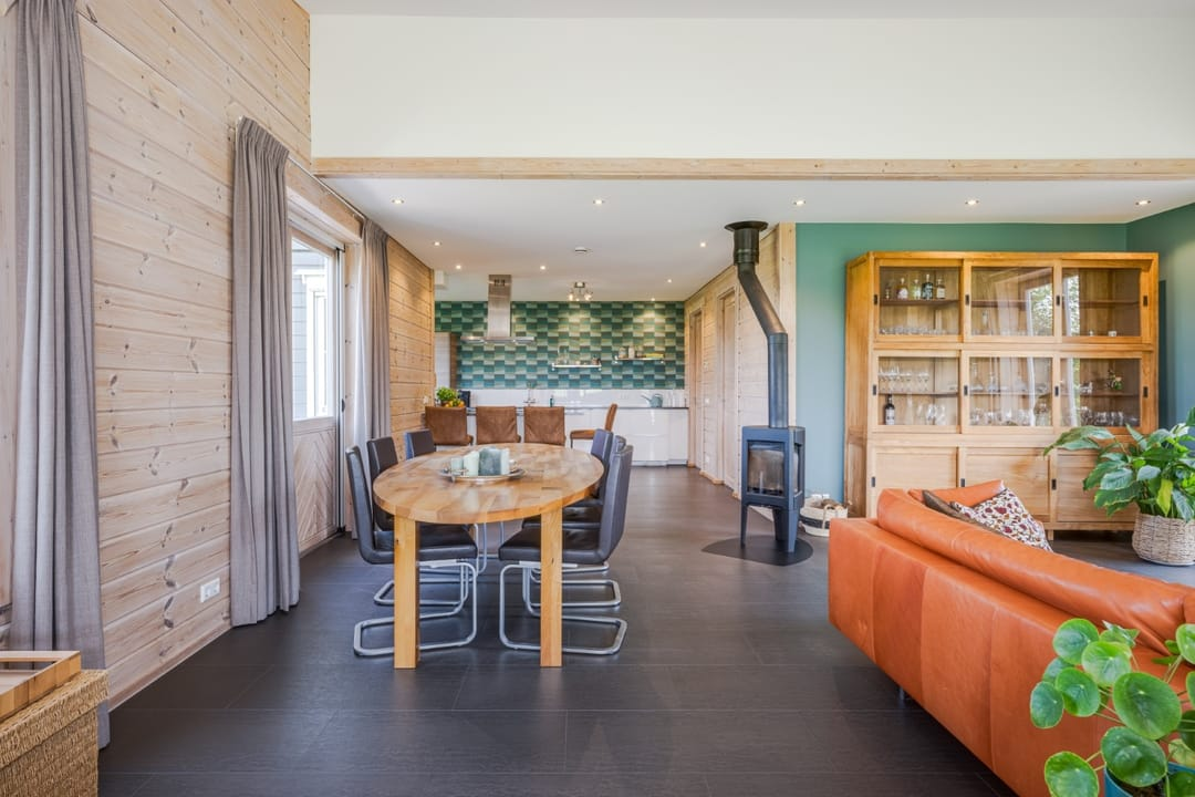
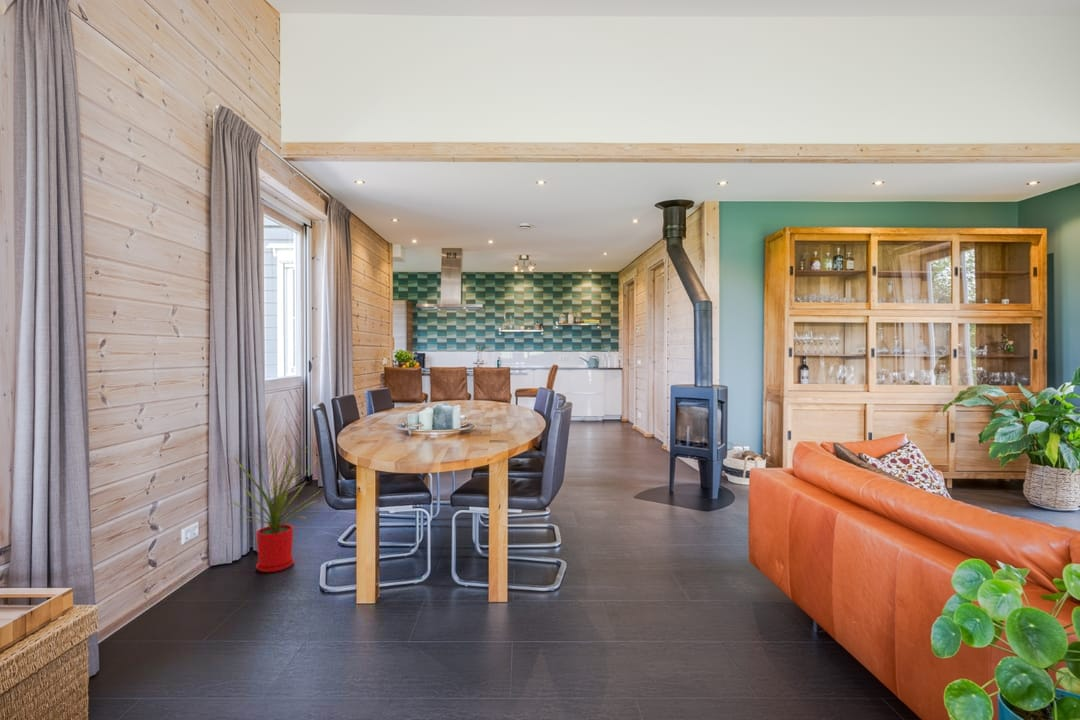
+ house plant (274, 506)
